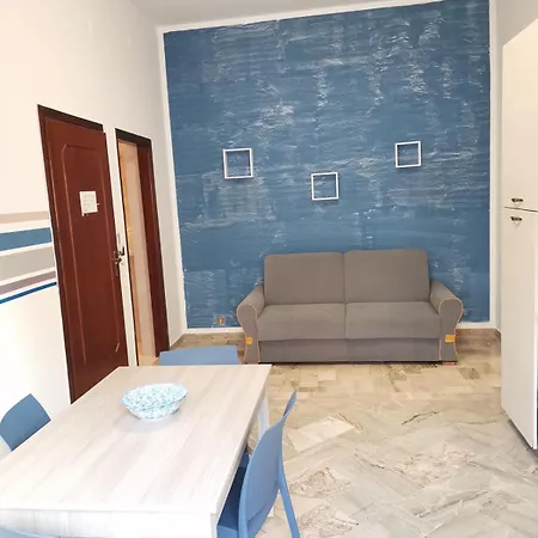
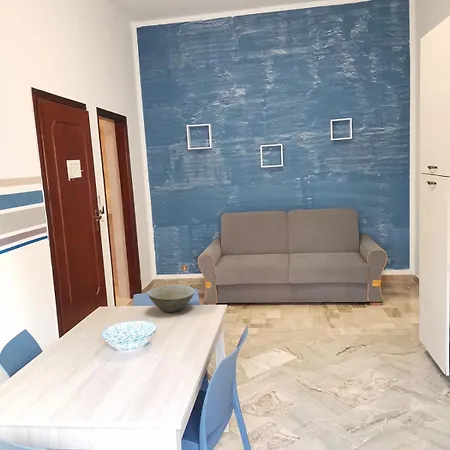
+ bowl (171, 299)
